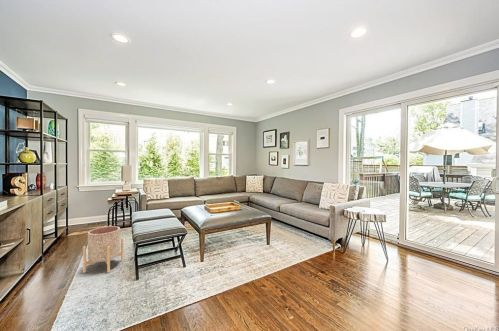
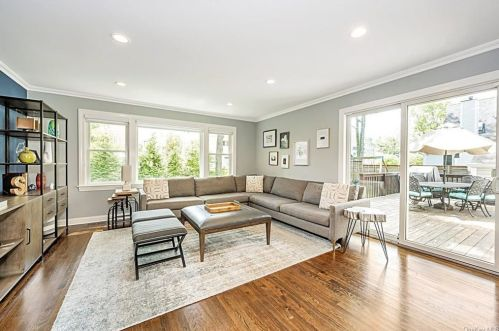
- planter (104, 248)
